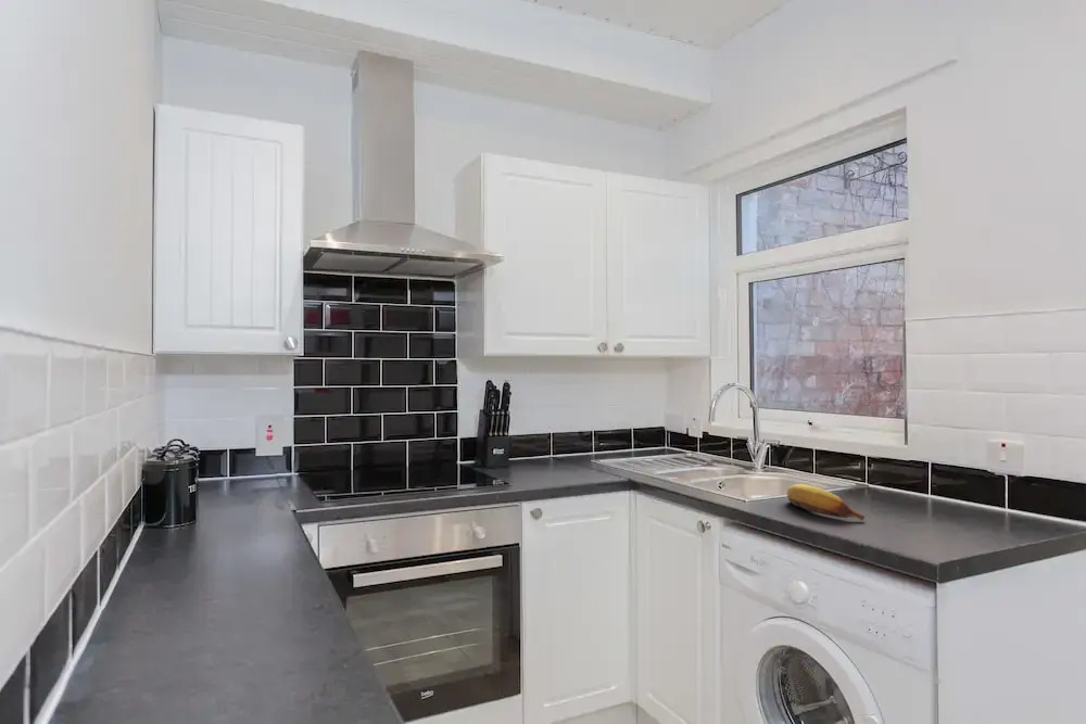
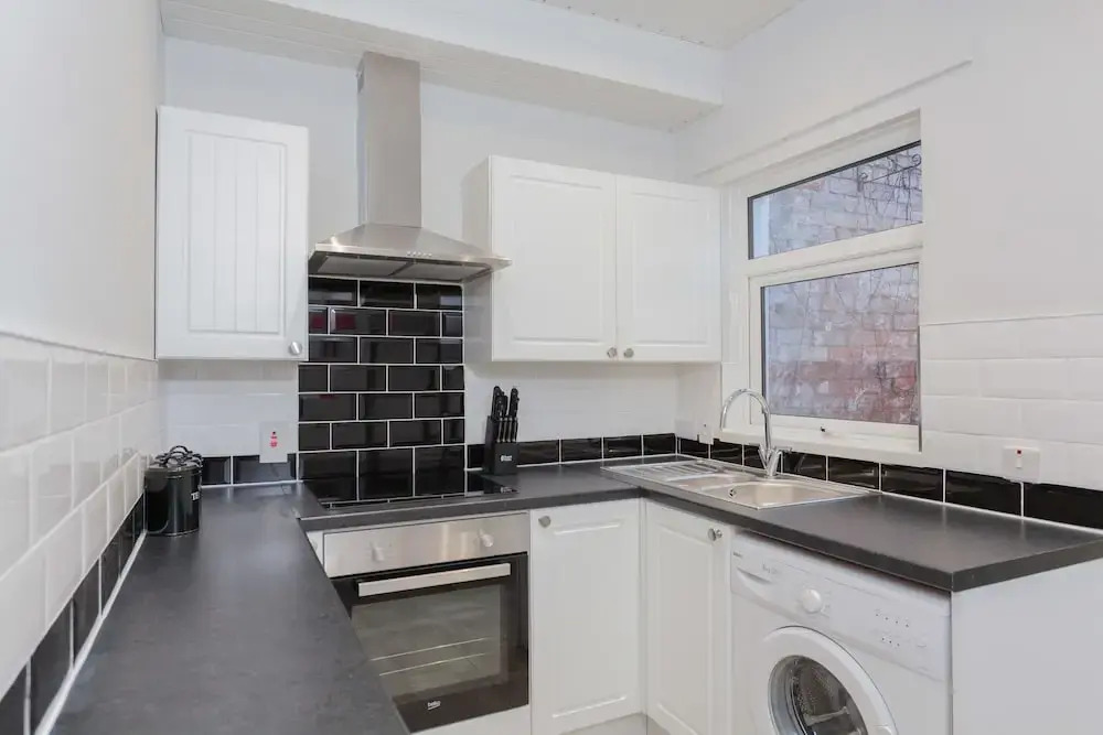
- fruit (823, 497)
